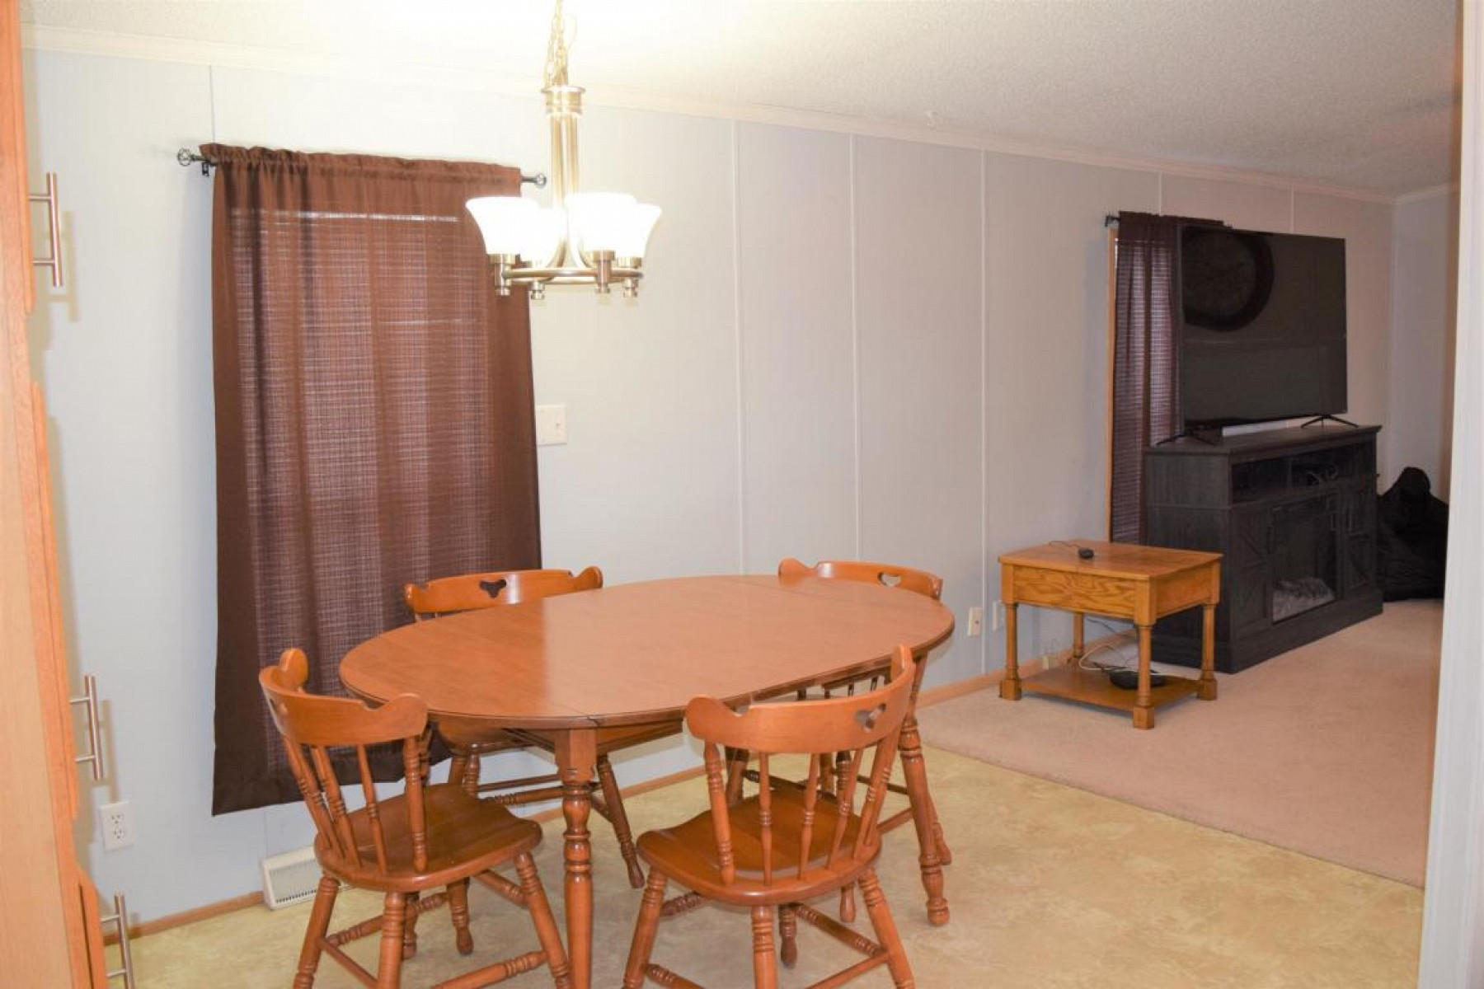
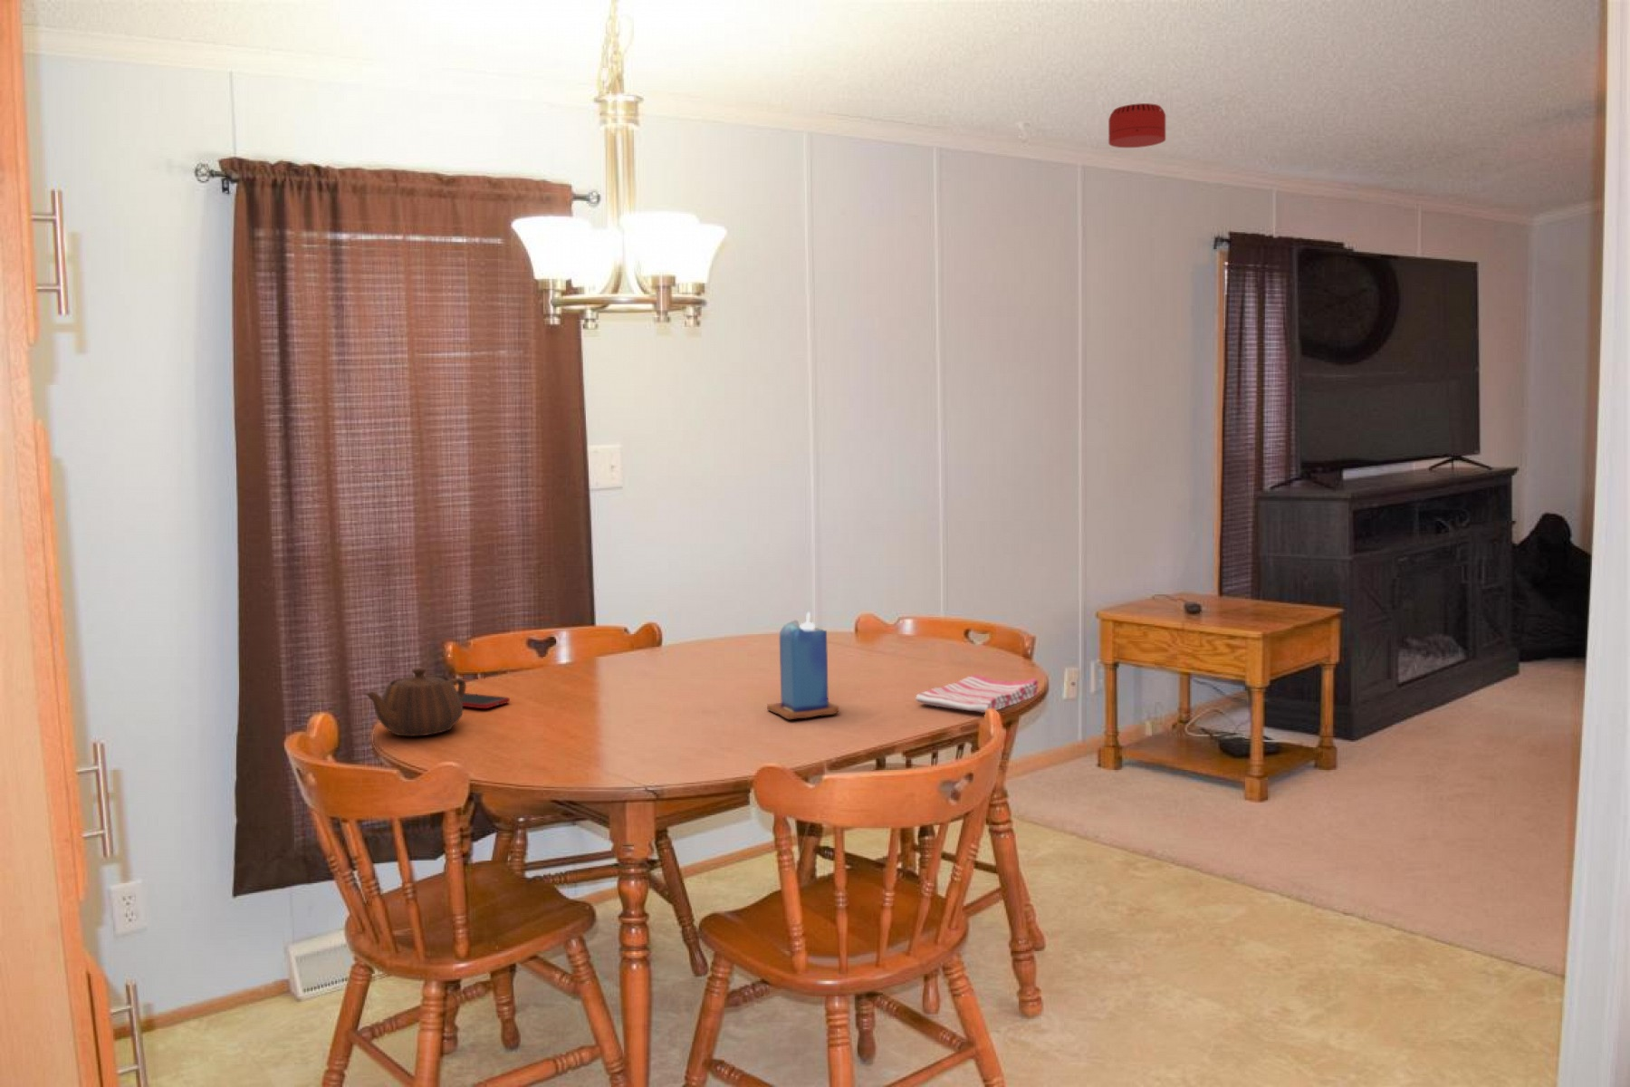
+ dish towel (978, 692)
+ cell phone (472, 700)
+ candle (802, 664)
+ smoke detector (1136, 125)
+ teapot (416, 700)
